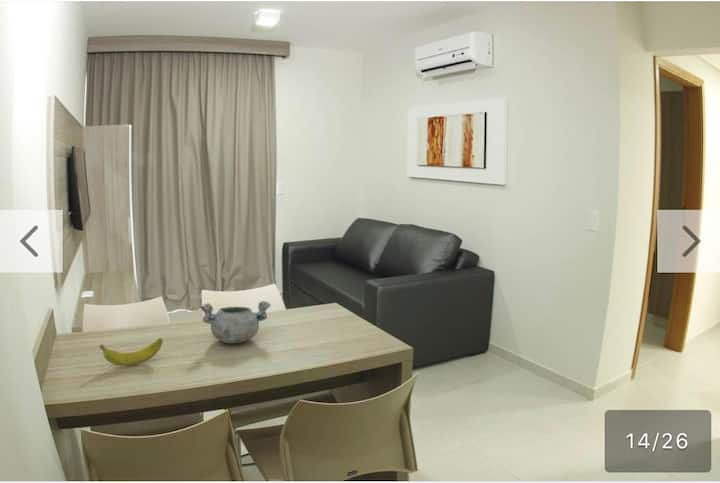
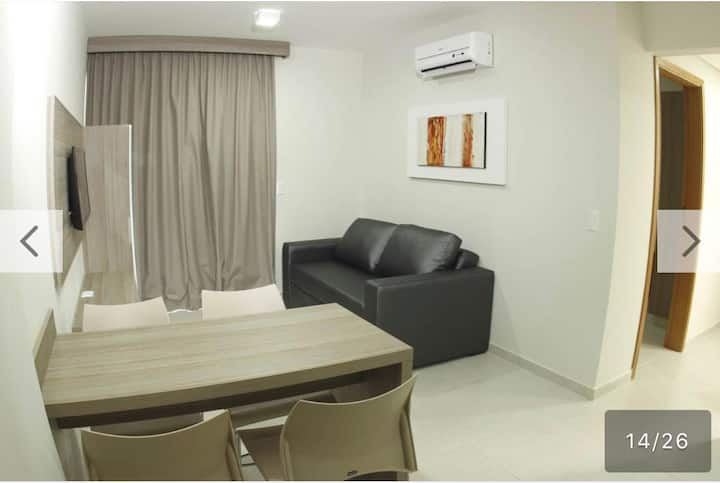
- banana (132, 352)
- decorative bowl (236, 321)
